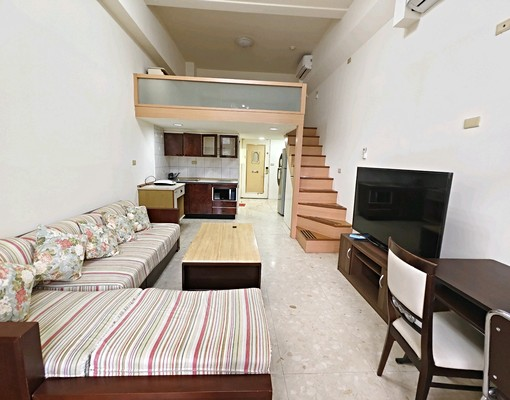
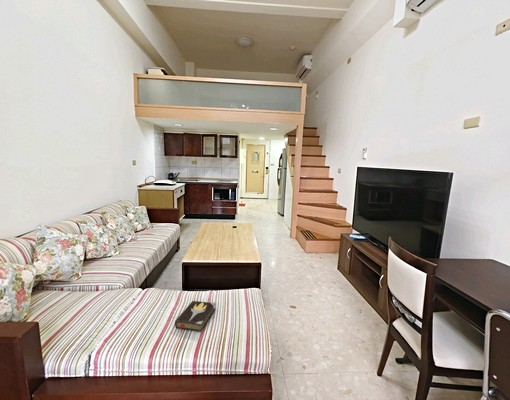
+ hardback book (196, 314)
